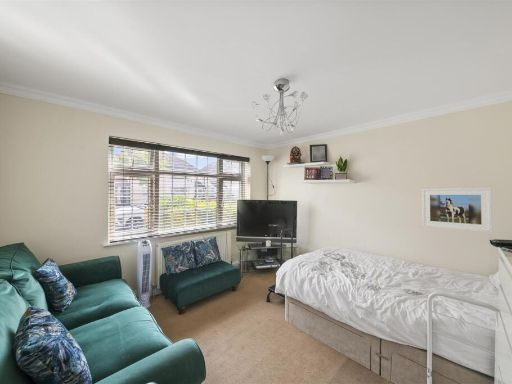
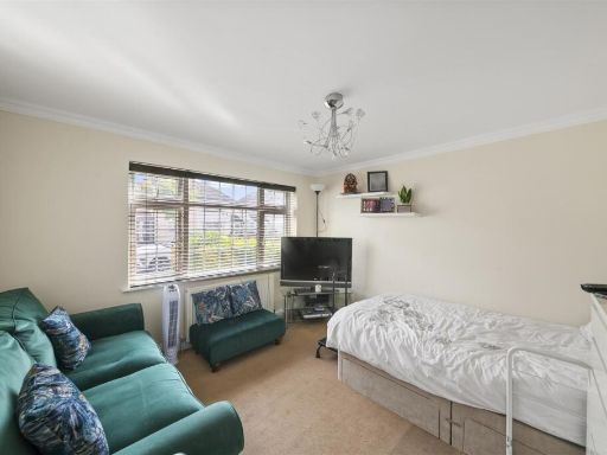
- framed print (453, 208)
